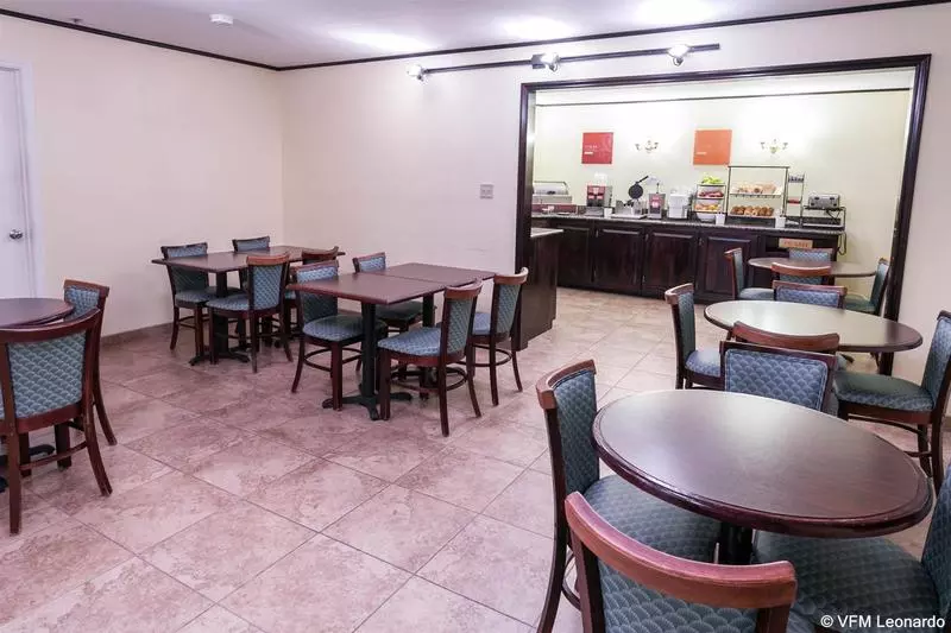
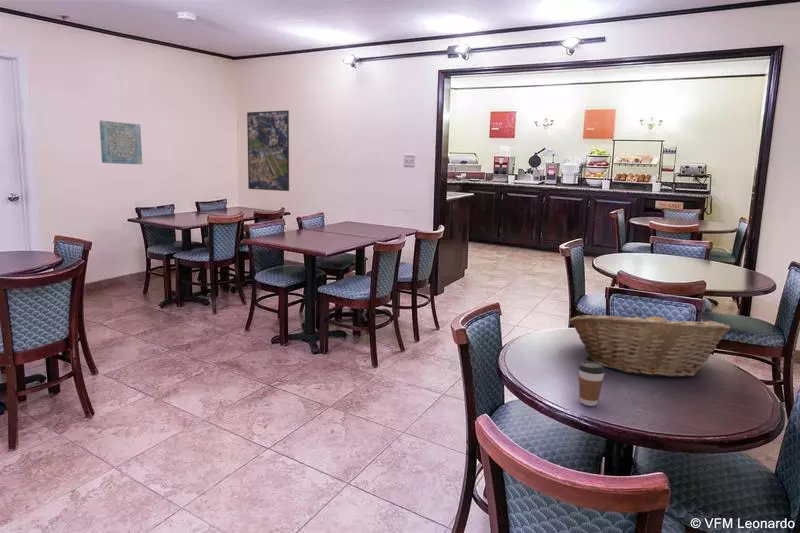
+ coffee cup (590, 383)
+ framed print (267, 151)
+ wall art (121, 143)
+ fruit basket (644, 336)
